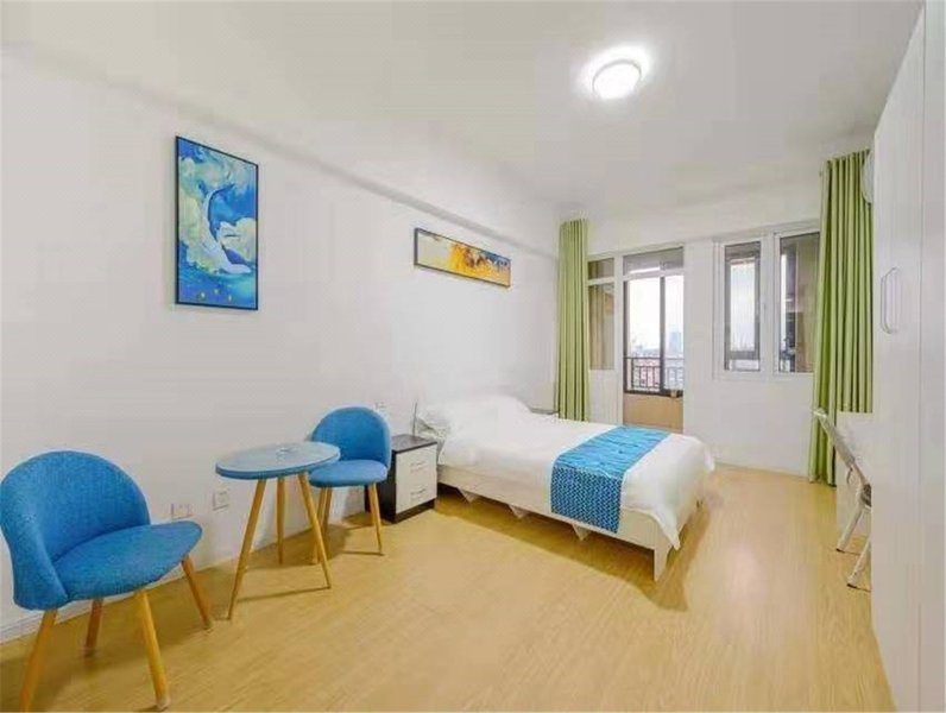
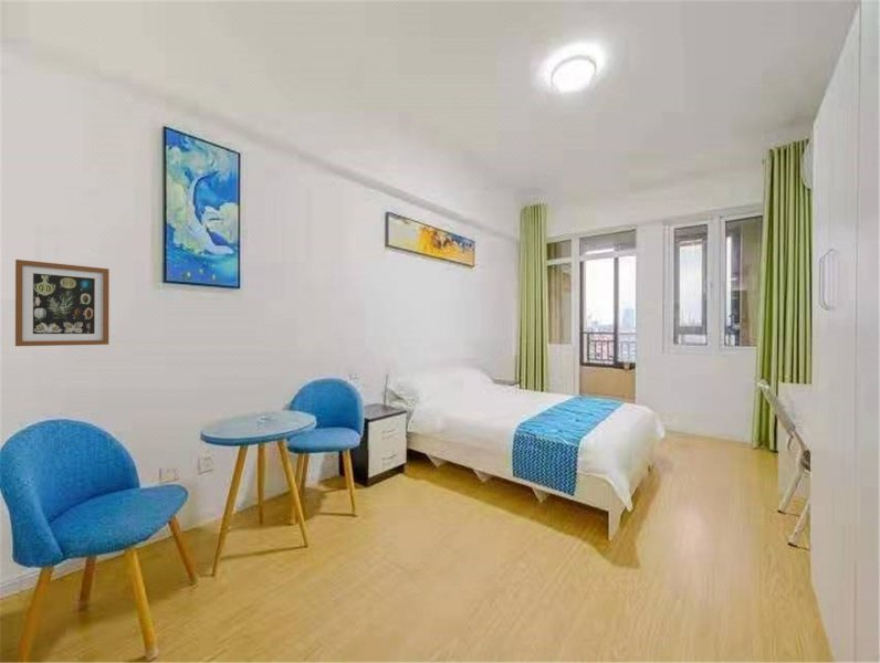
+ wall art (65, 304)
